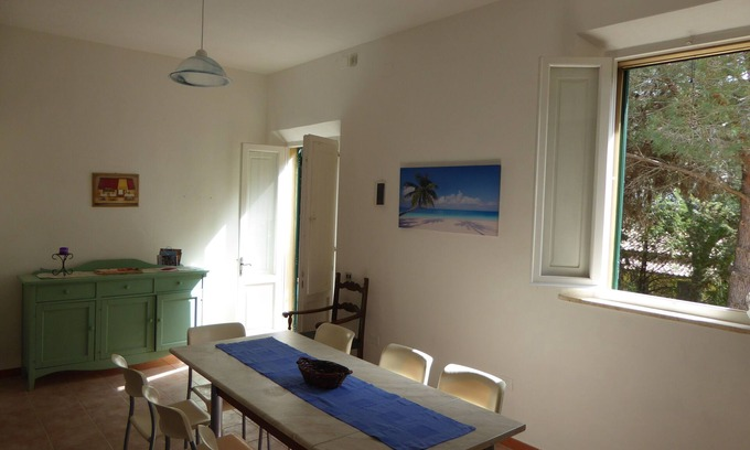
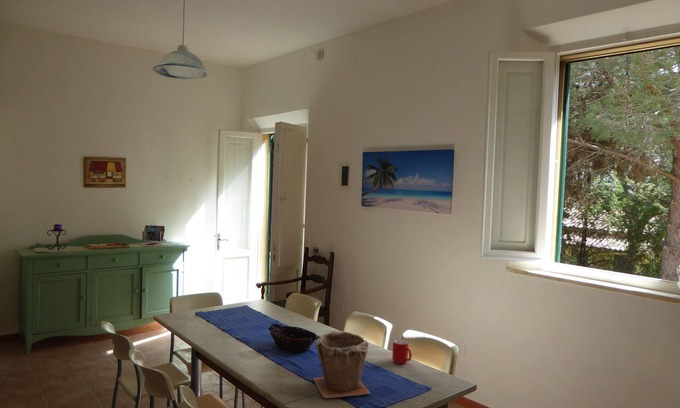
+ cup (402, 352)
+ plant pot (341, 362)
